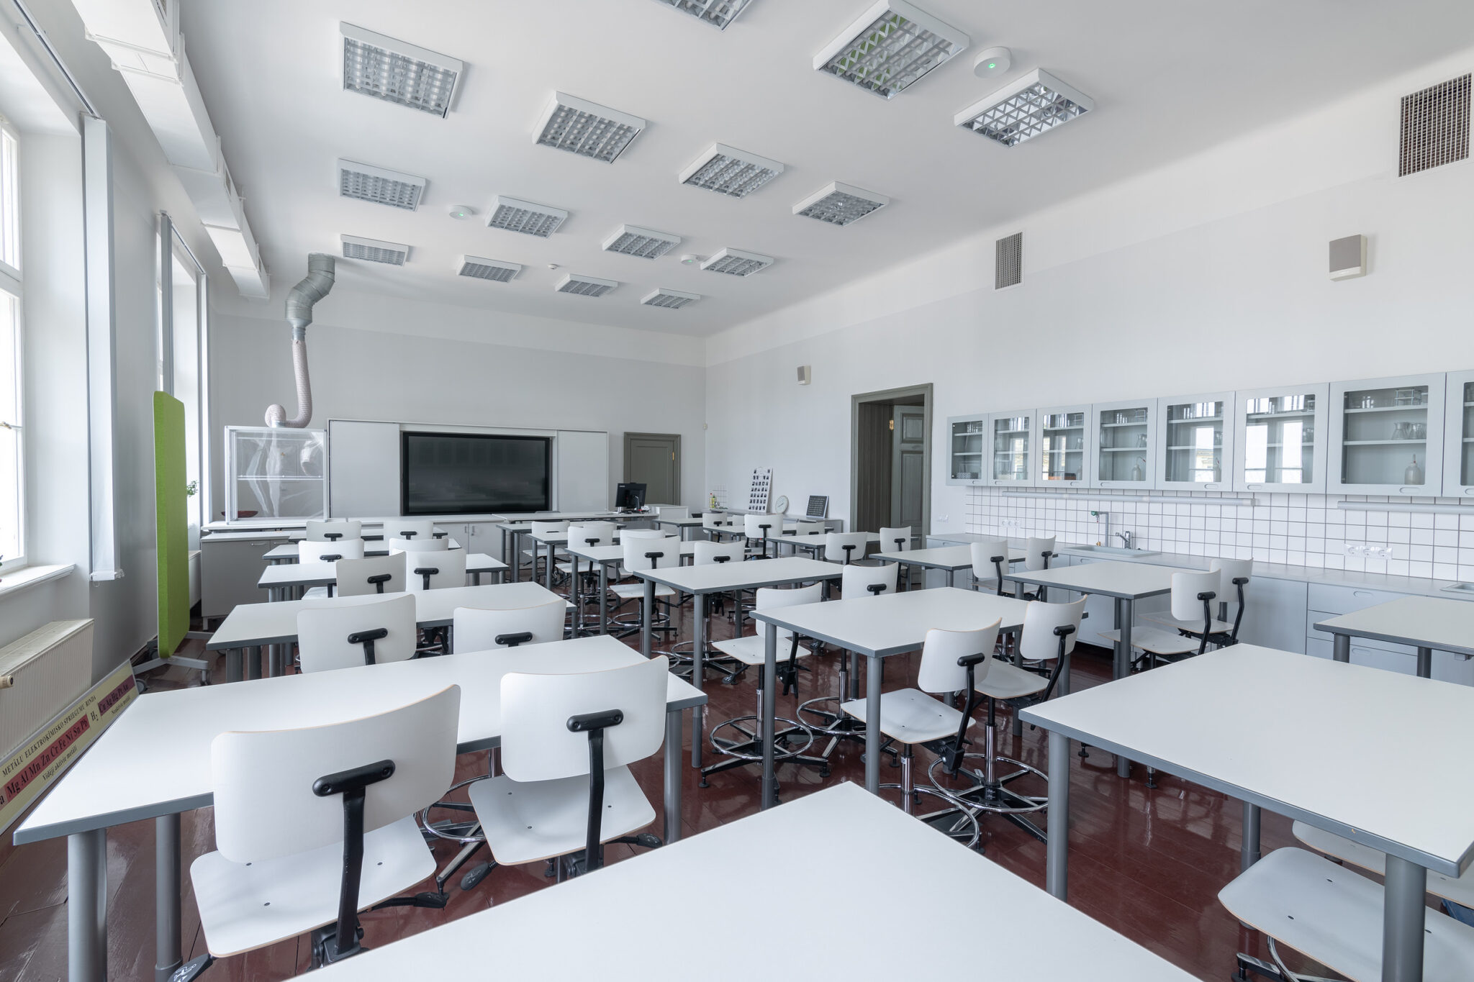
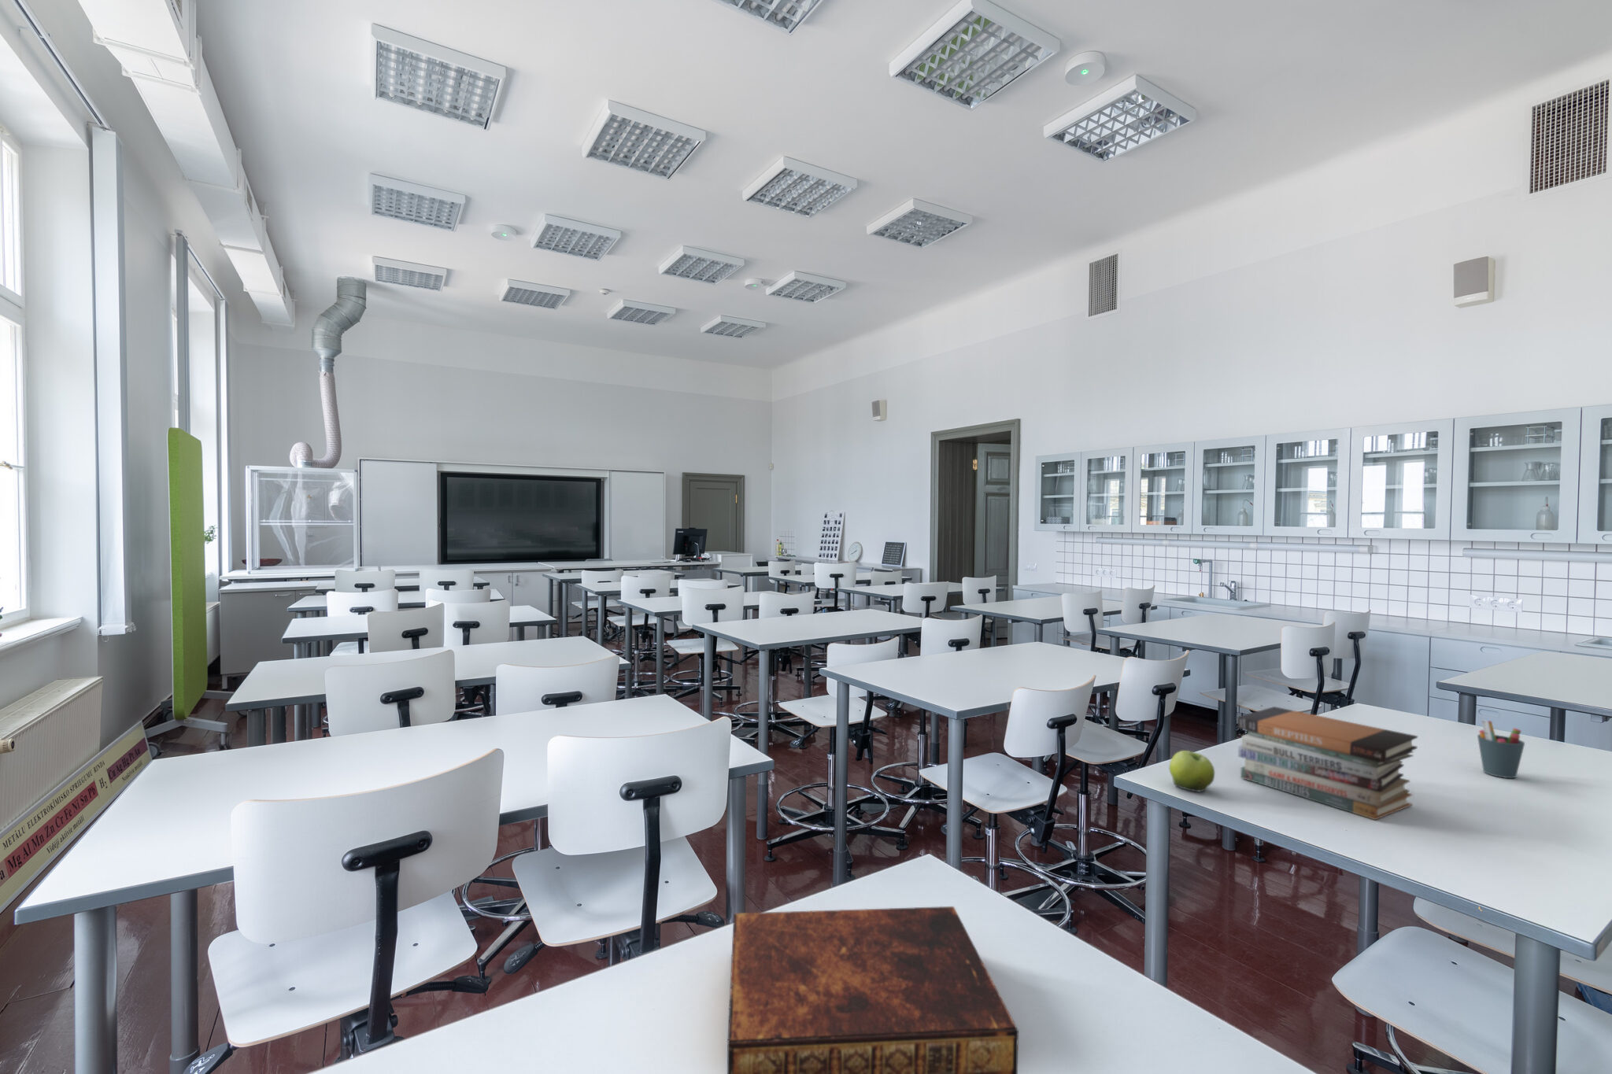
+ pen holder (1499, 747)
+ book (857, 985)
+ fruit (1191, 770)
+ book stack (1321, 758)
